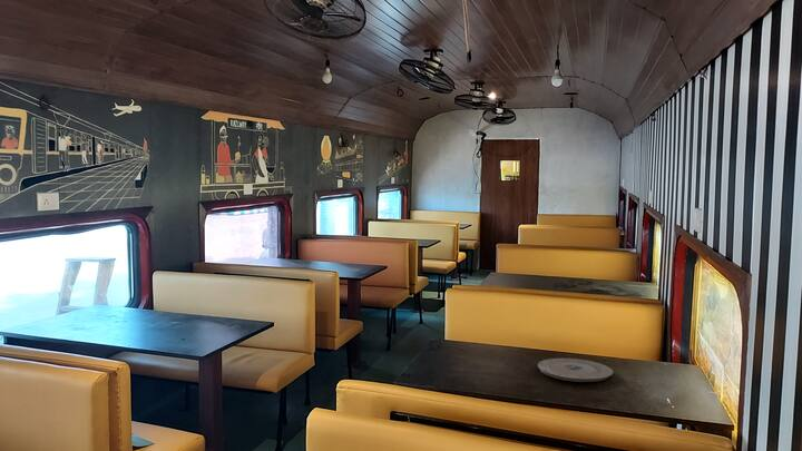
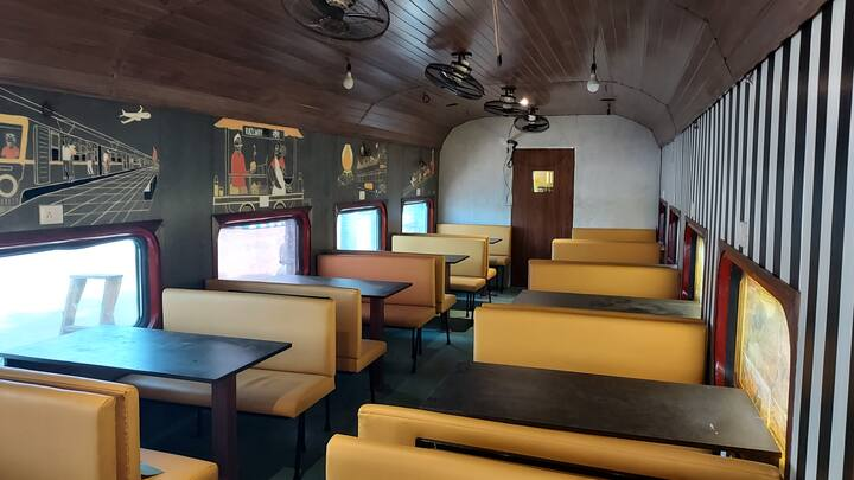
- plate (574, 370)
